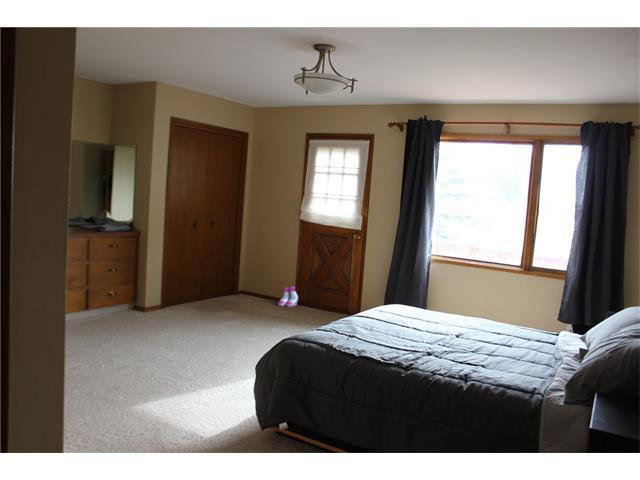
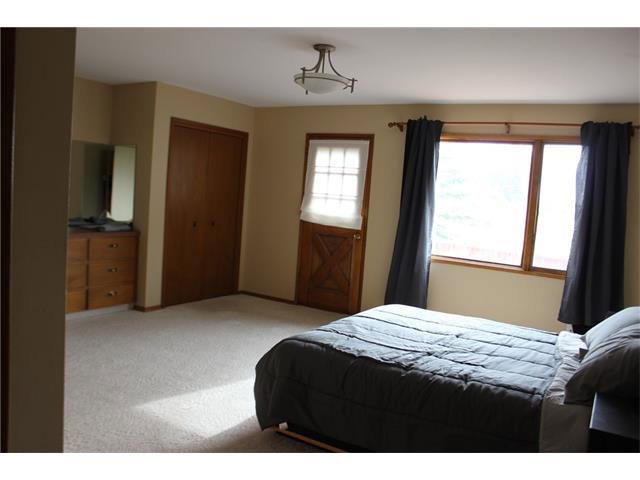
- boots (288, 295)
